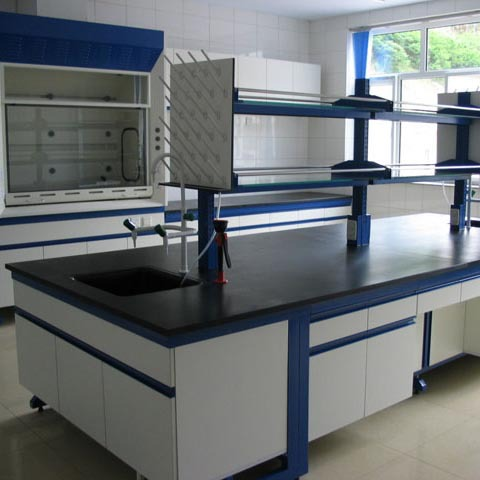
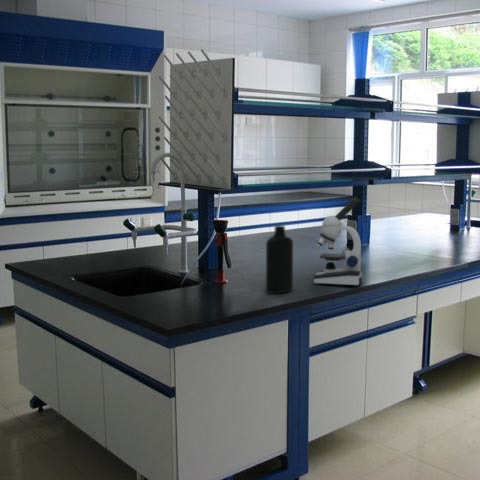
+ bottle (279, 258)
+ microscope (337, 237)
